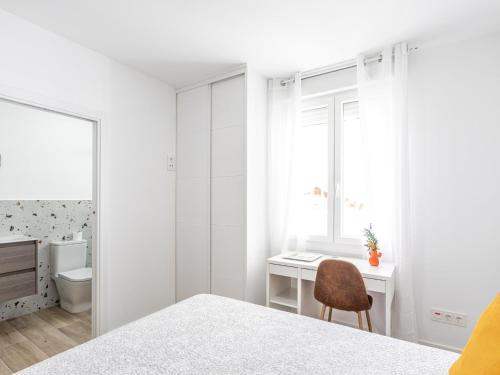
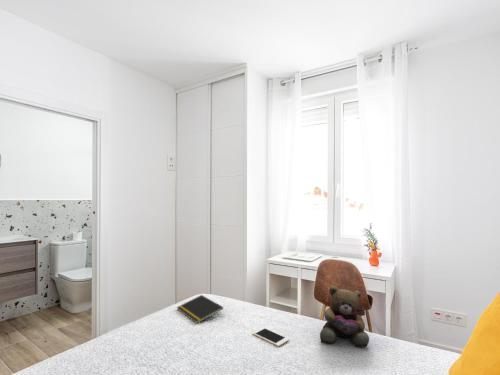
+ teddy bear (341, 312)
+ notepad (199, 308)
+ cell phone (270, 336)
